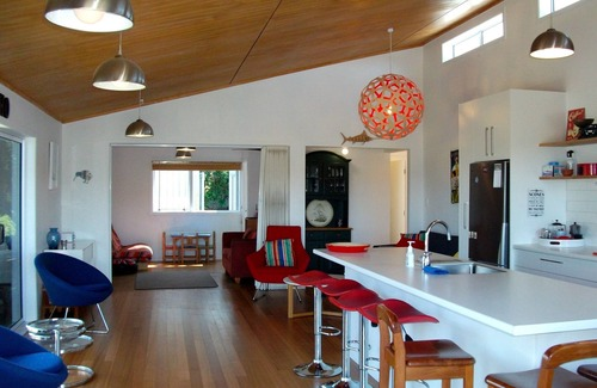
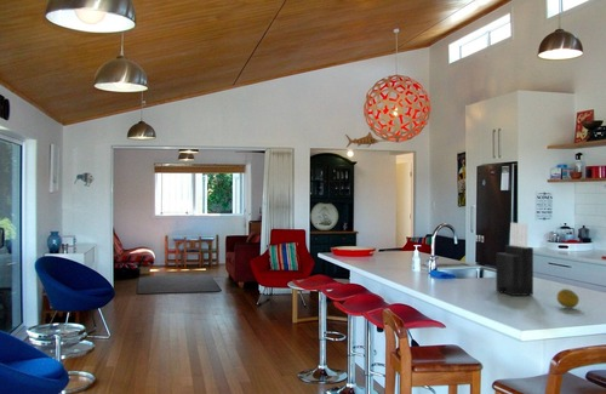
+ fruit (567, 298)
+ knife block (511, 257)
